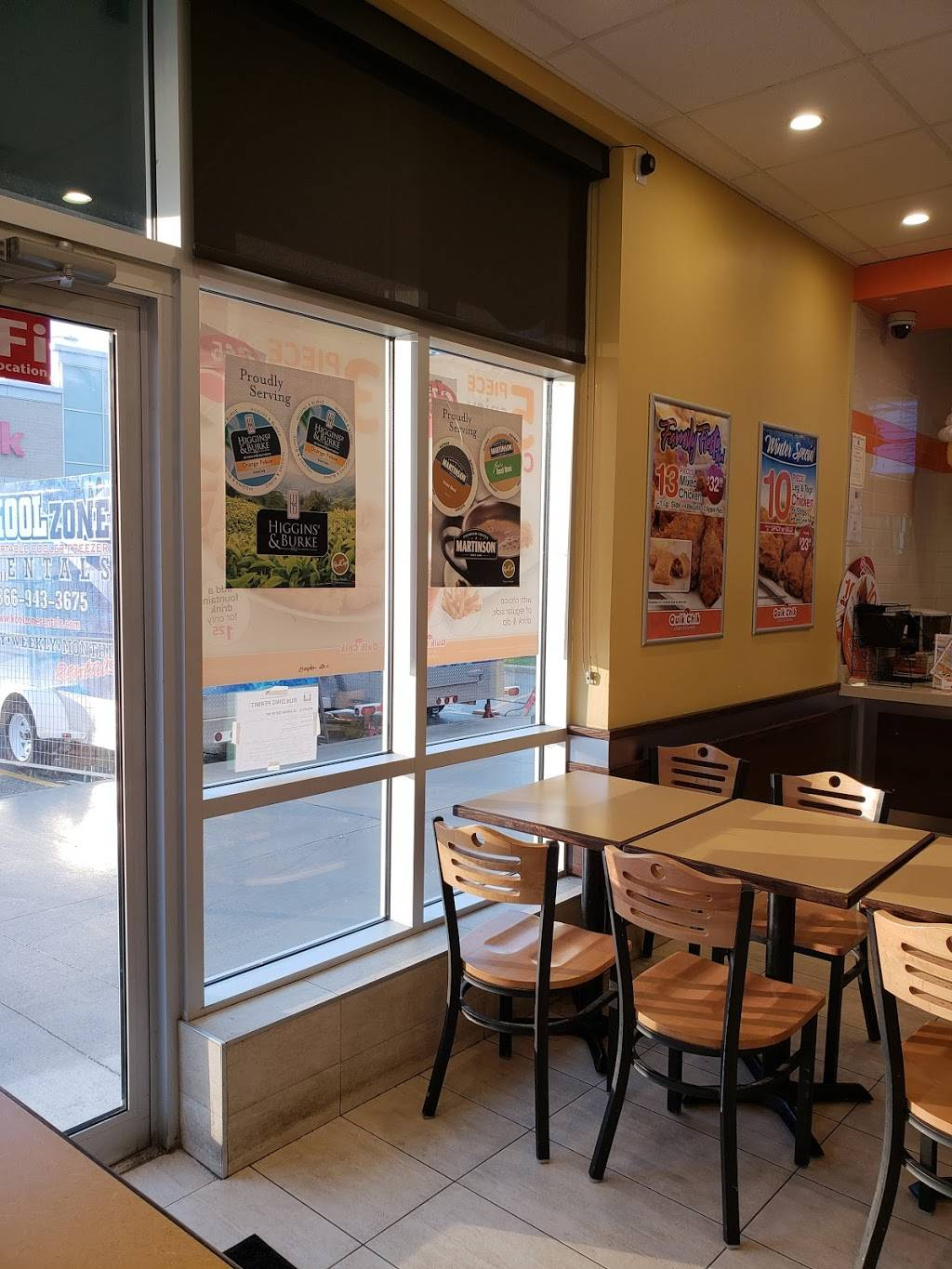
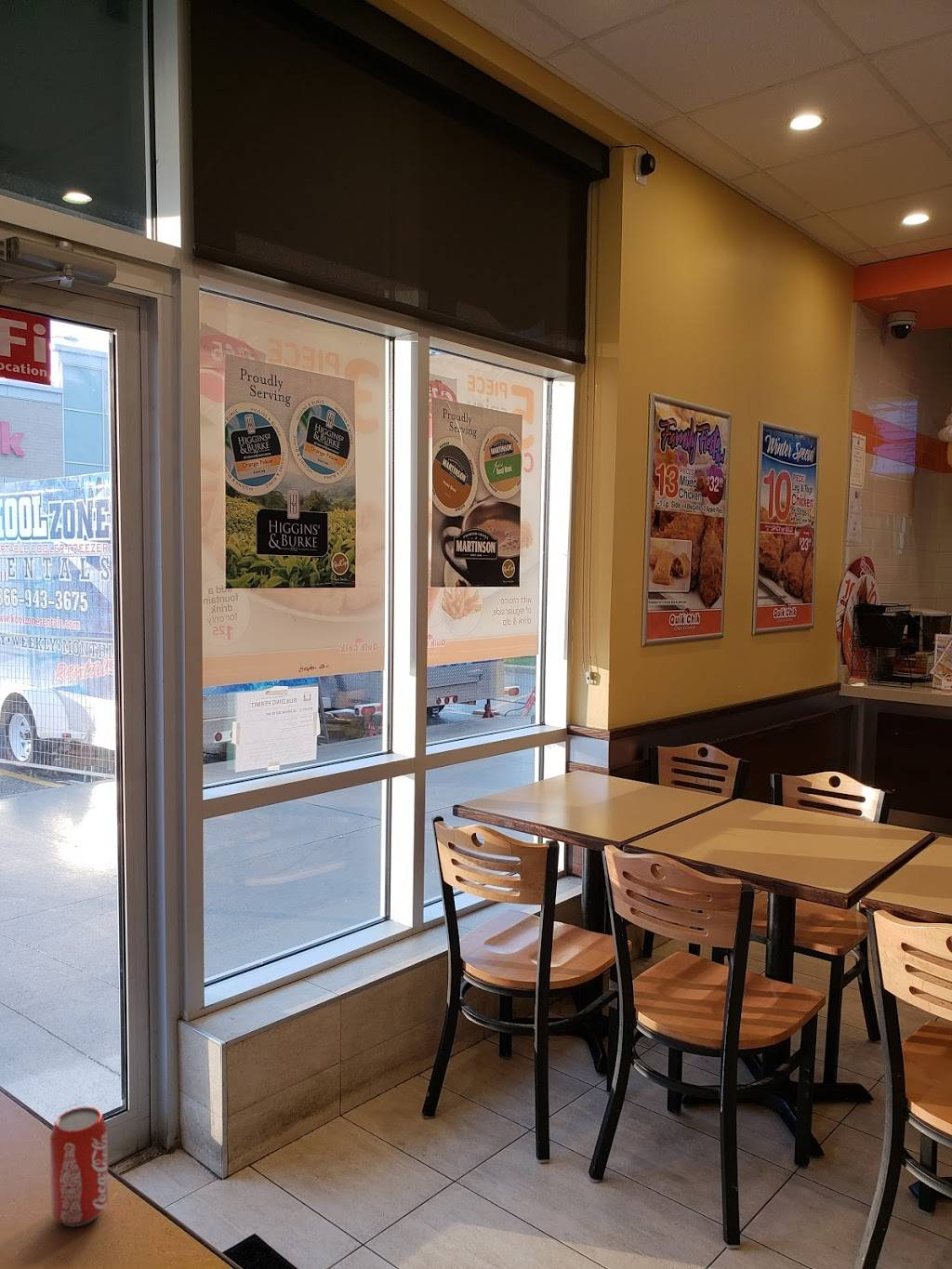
+ beverage can (79, 1166)
